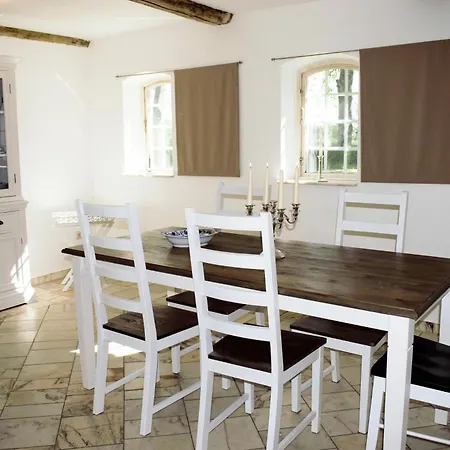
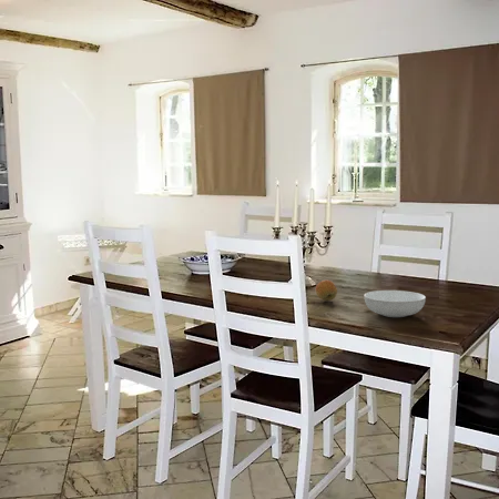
+ fruit (326, 289)
+ serving bowl (394, 305)
